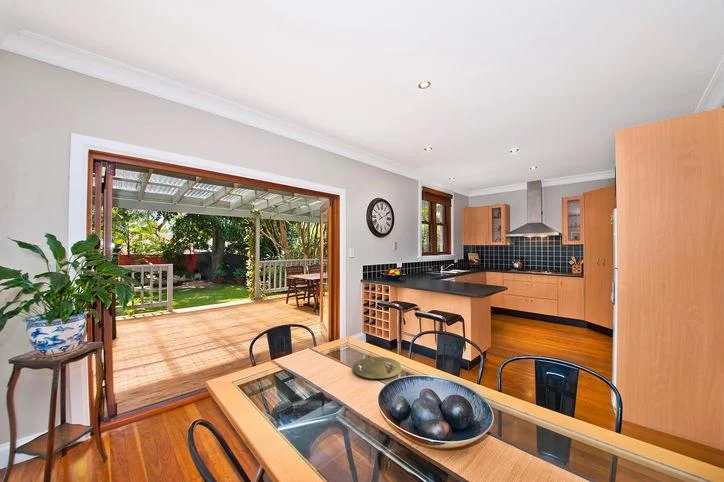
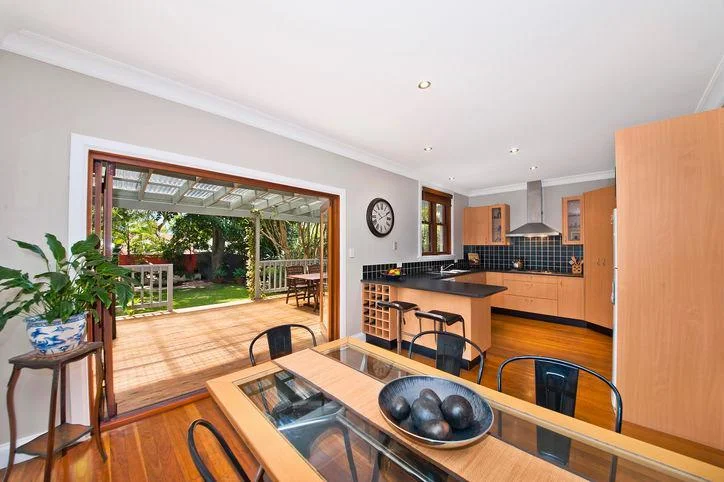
- plate (377, 367)
